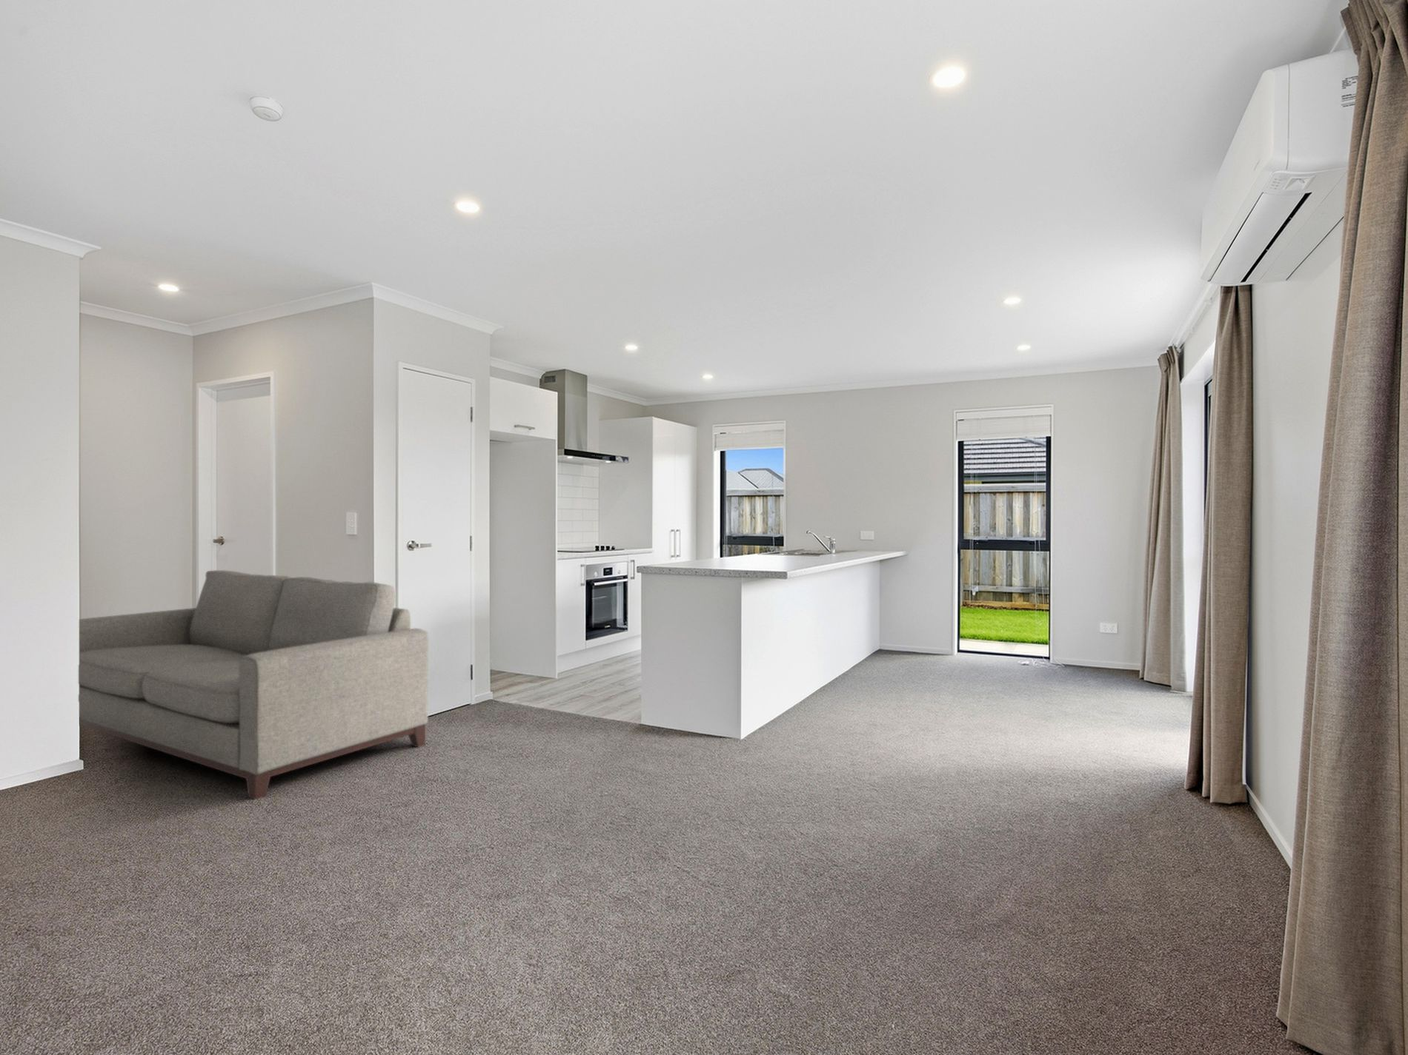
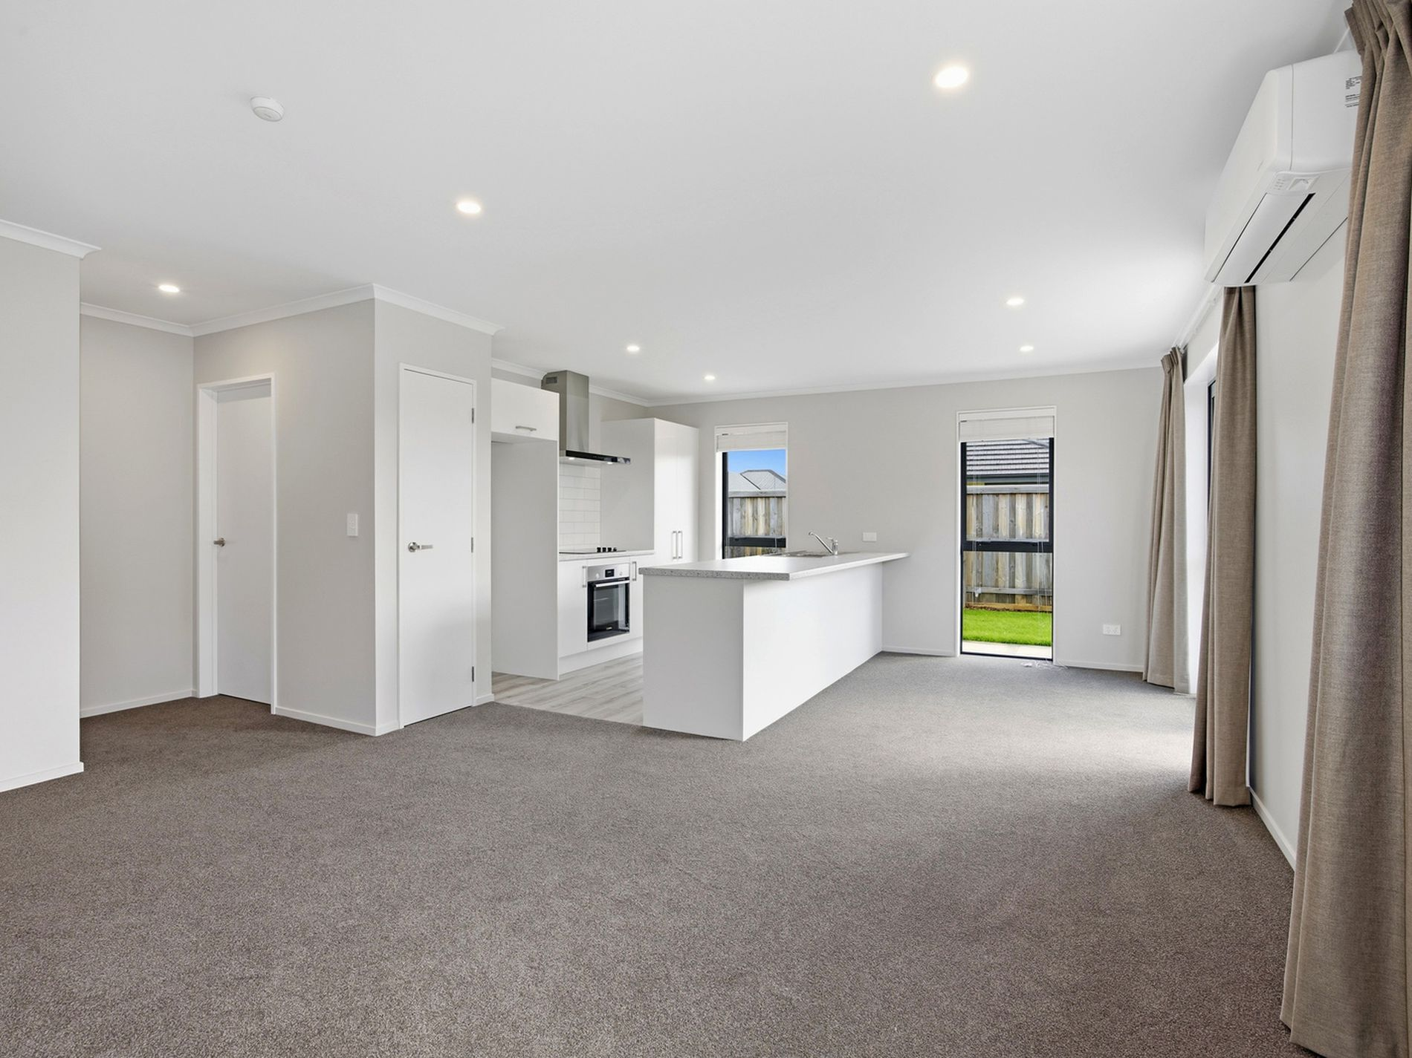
- sofa (234, 659)
